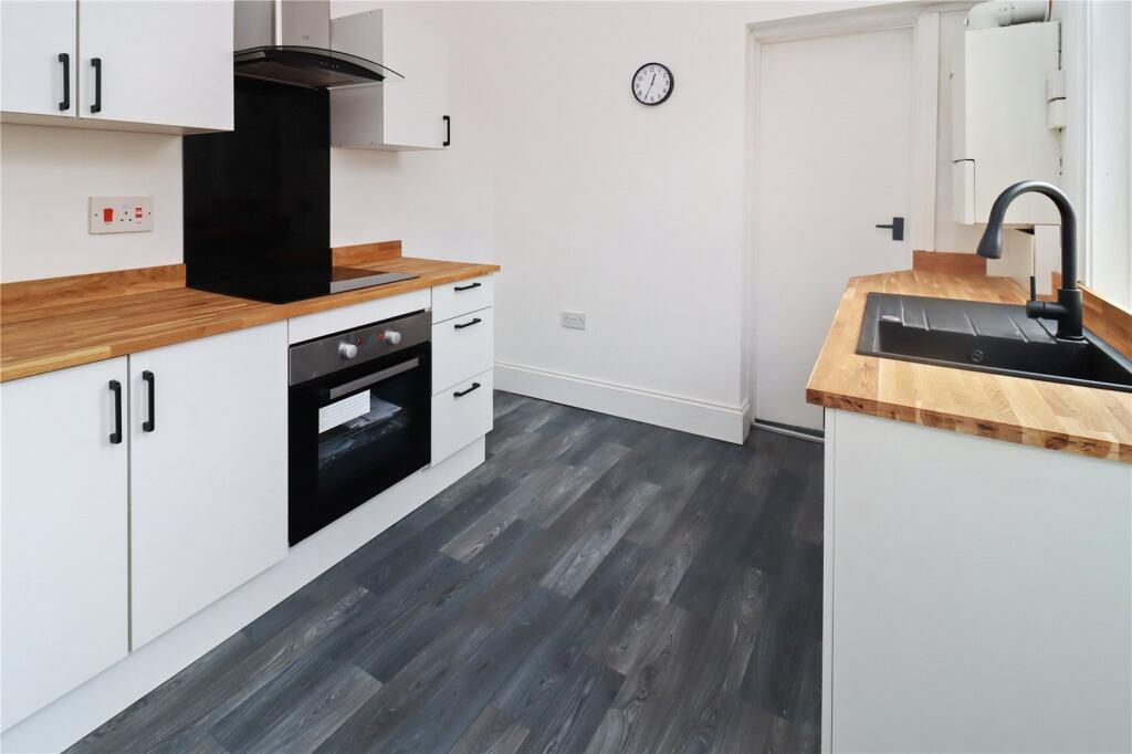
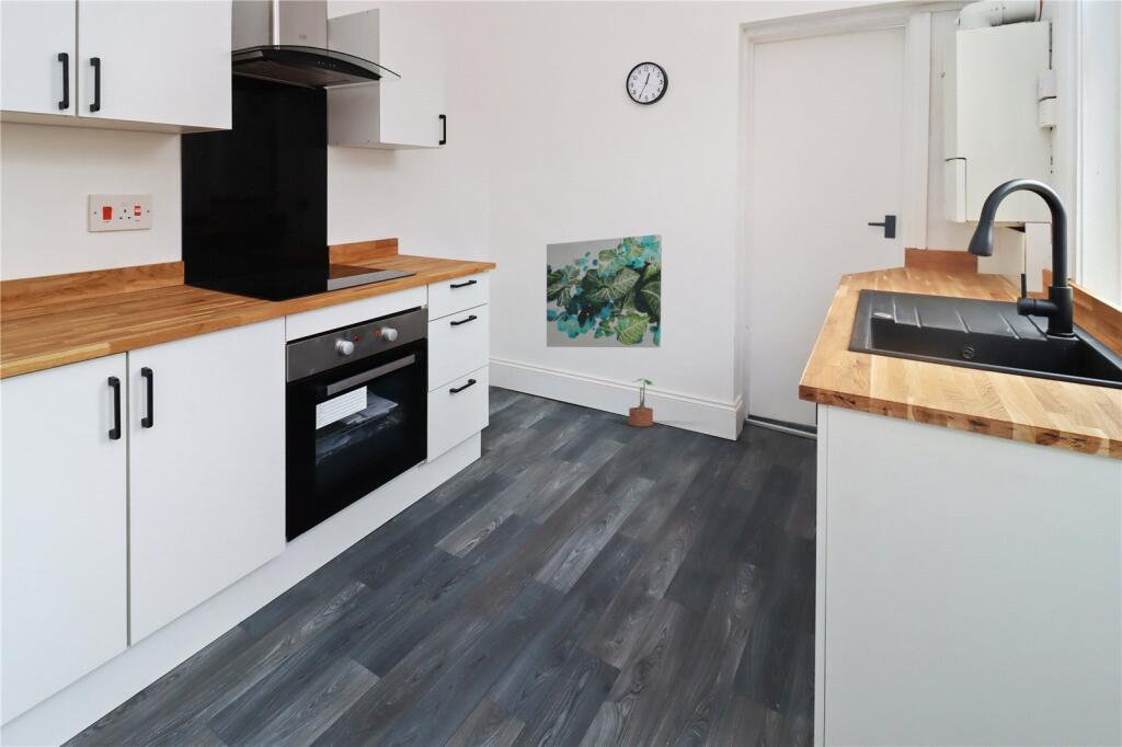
+ potted plant (642, 401)
+ wall art (600, 294)
